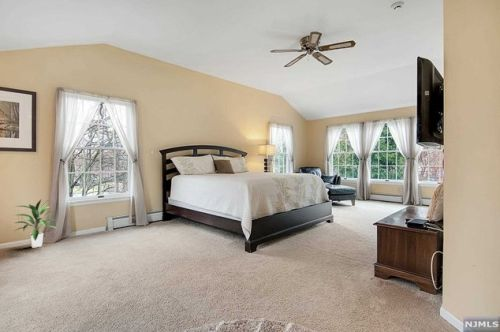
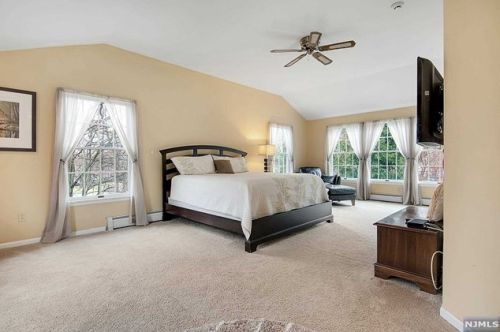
- indoor plant (35, 223)
